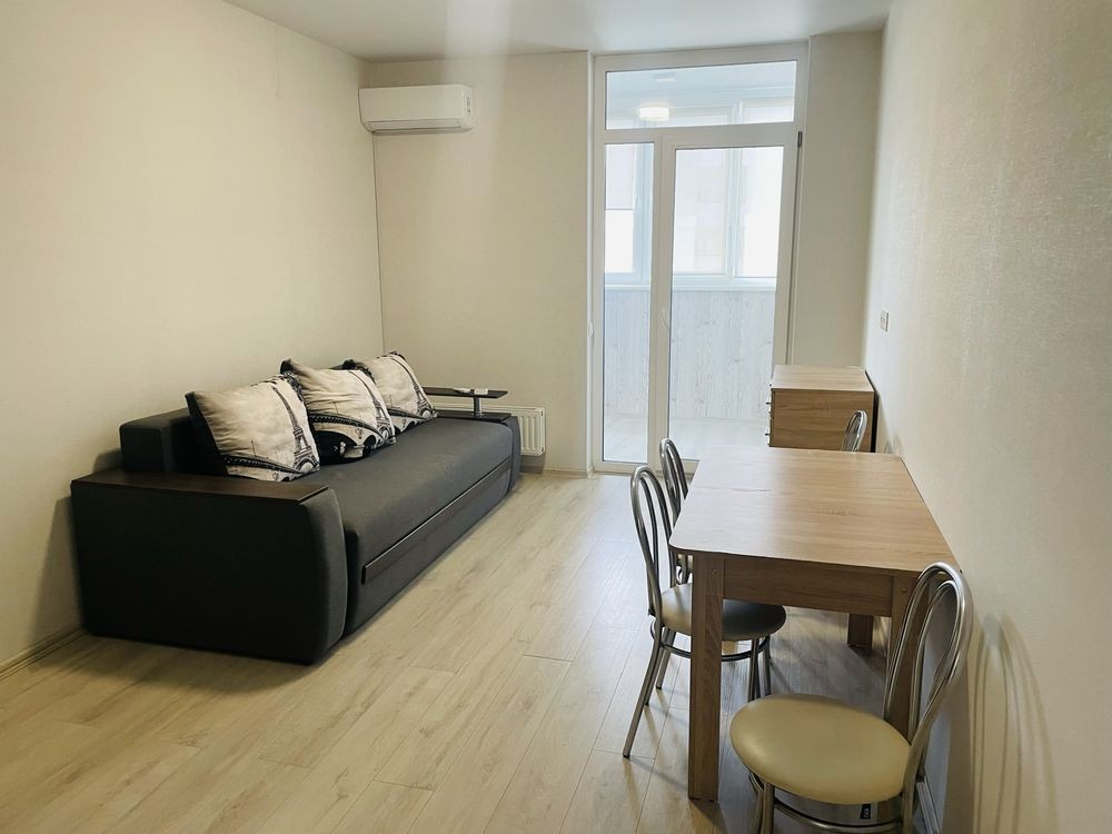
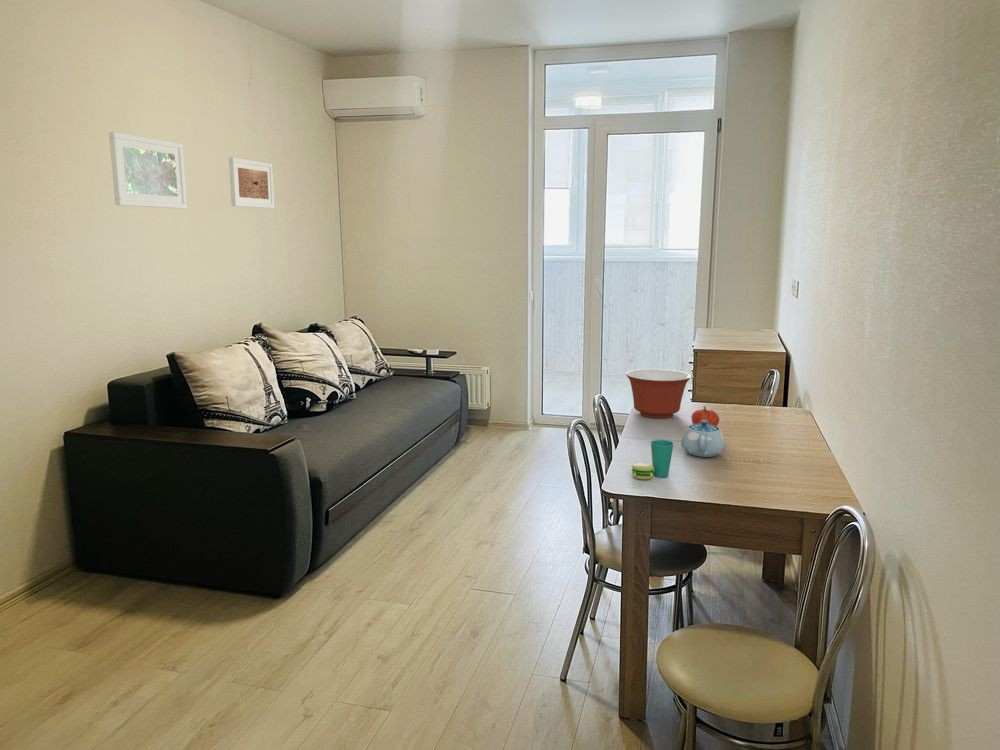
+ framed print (150, 172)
+ fruit (705, 419)
+ mixing bowl (657, 394)
+ cup (652, 460)
+ chinaware (703, 436)
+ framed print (252, 184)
